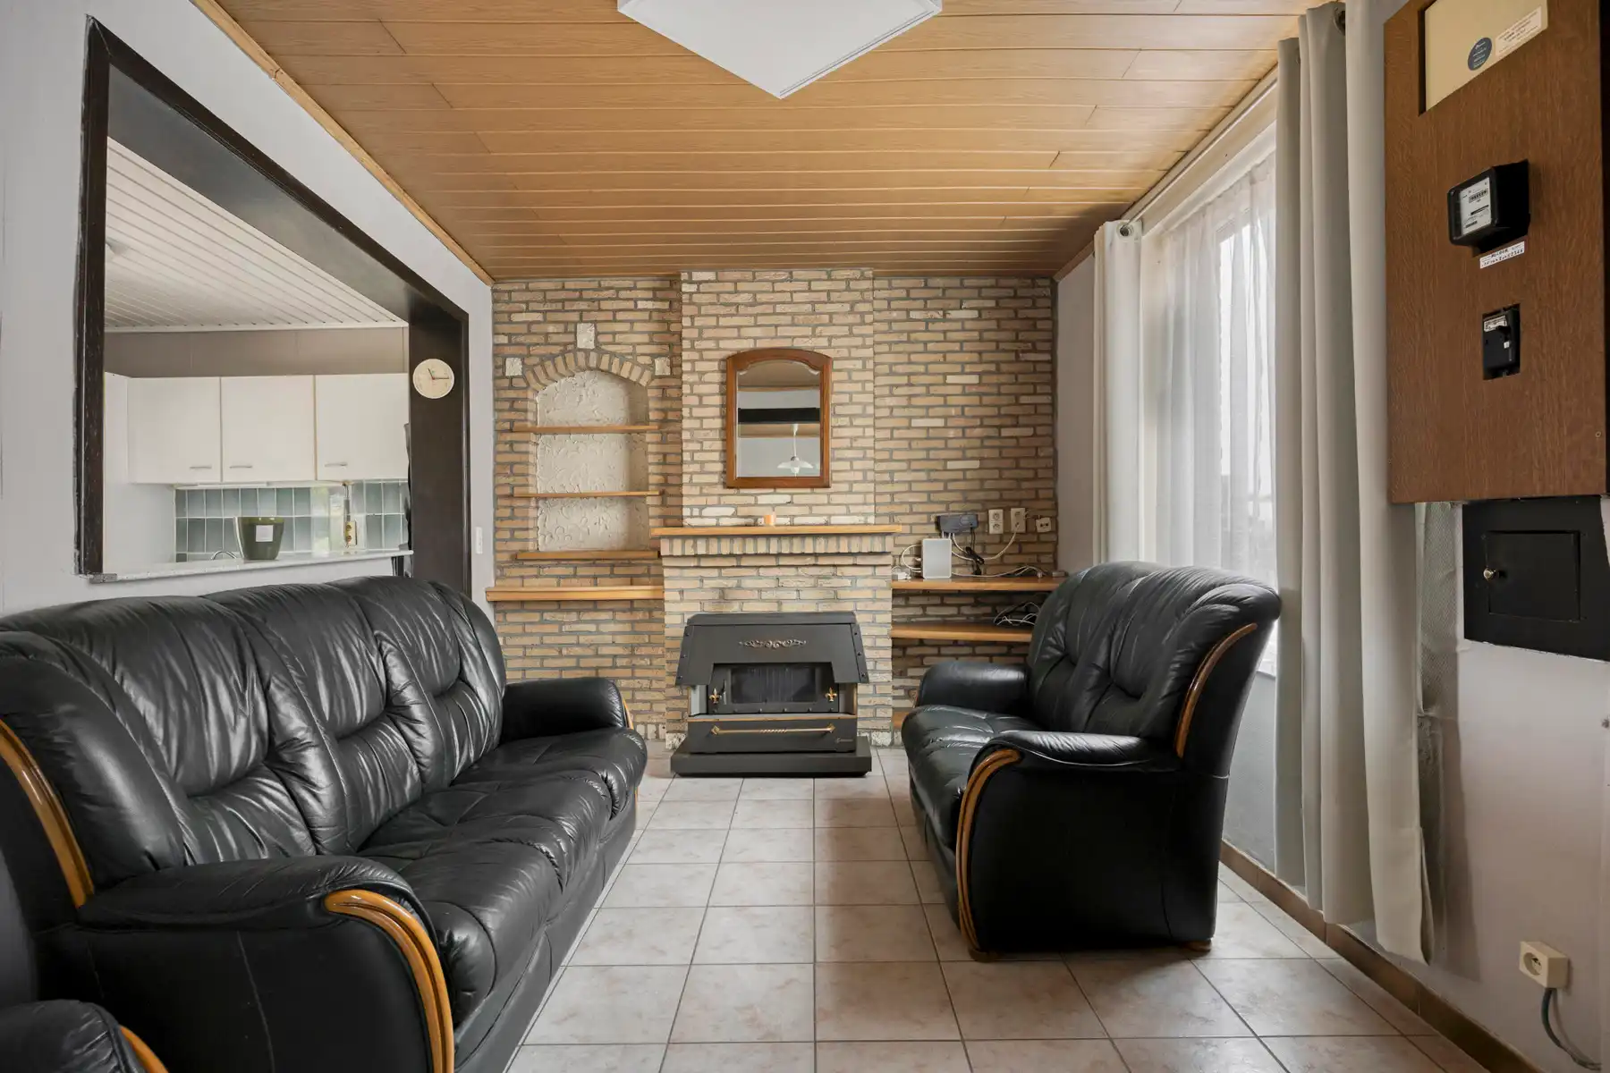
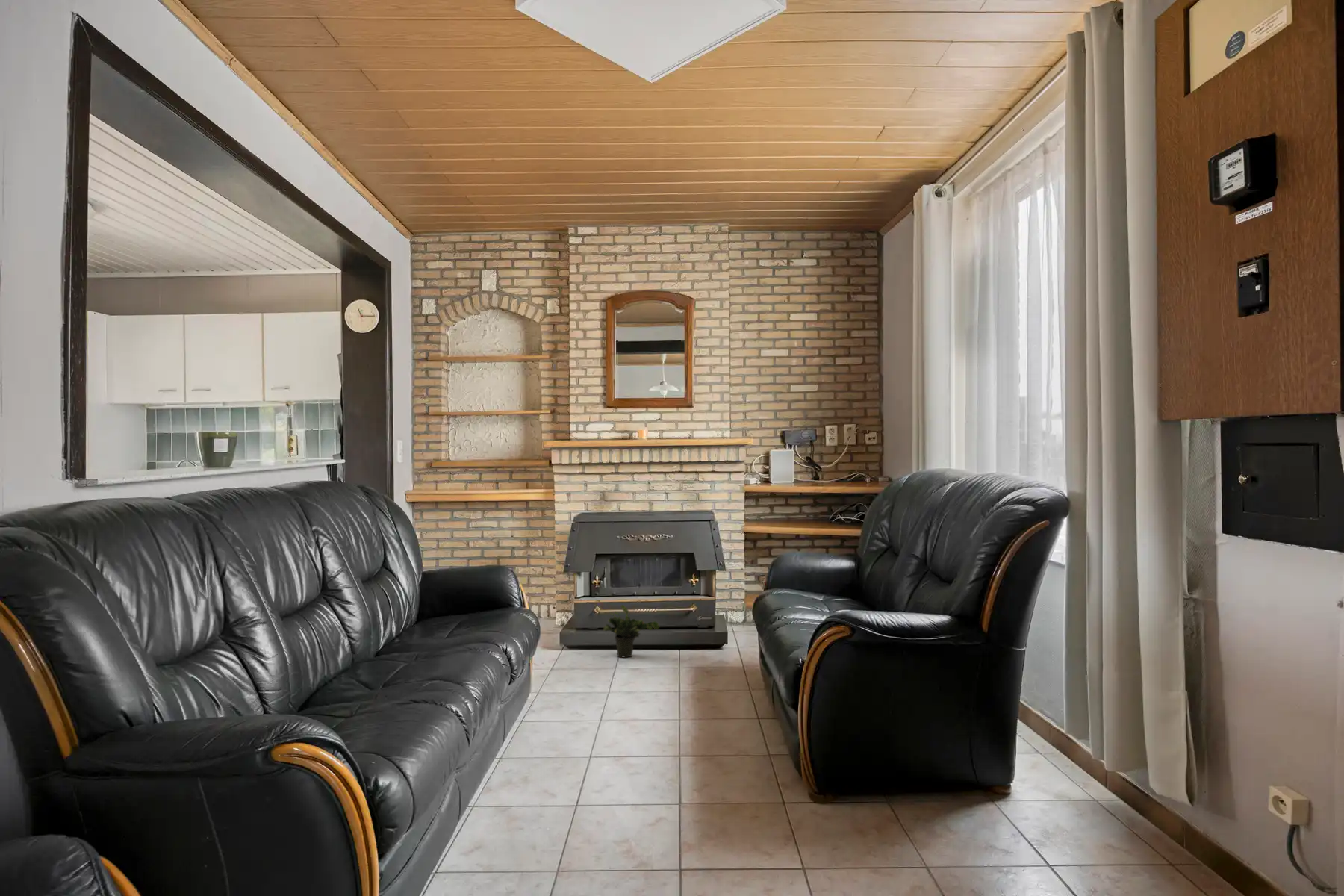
+ potted plant (631, 630)
